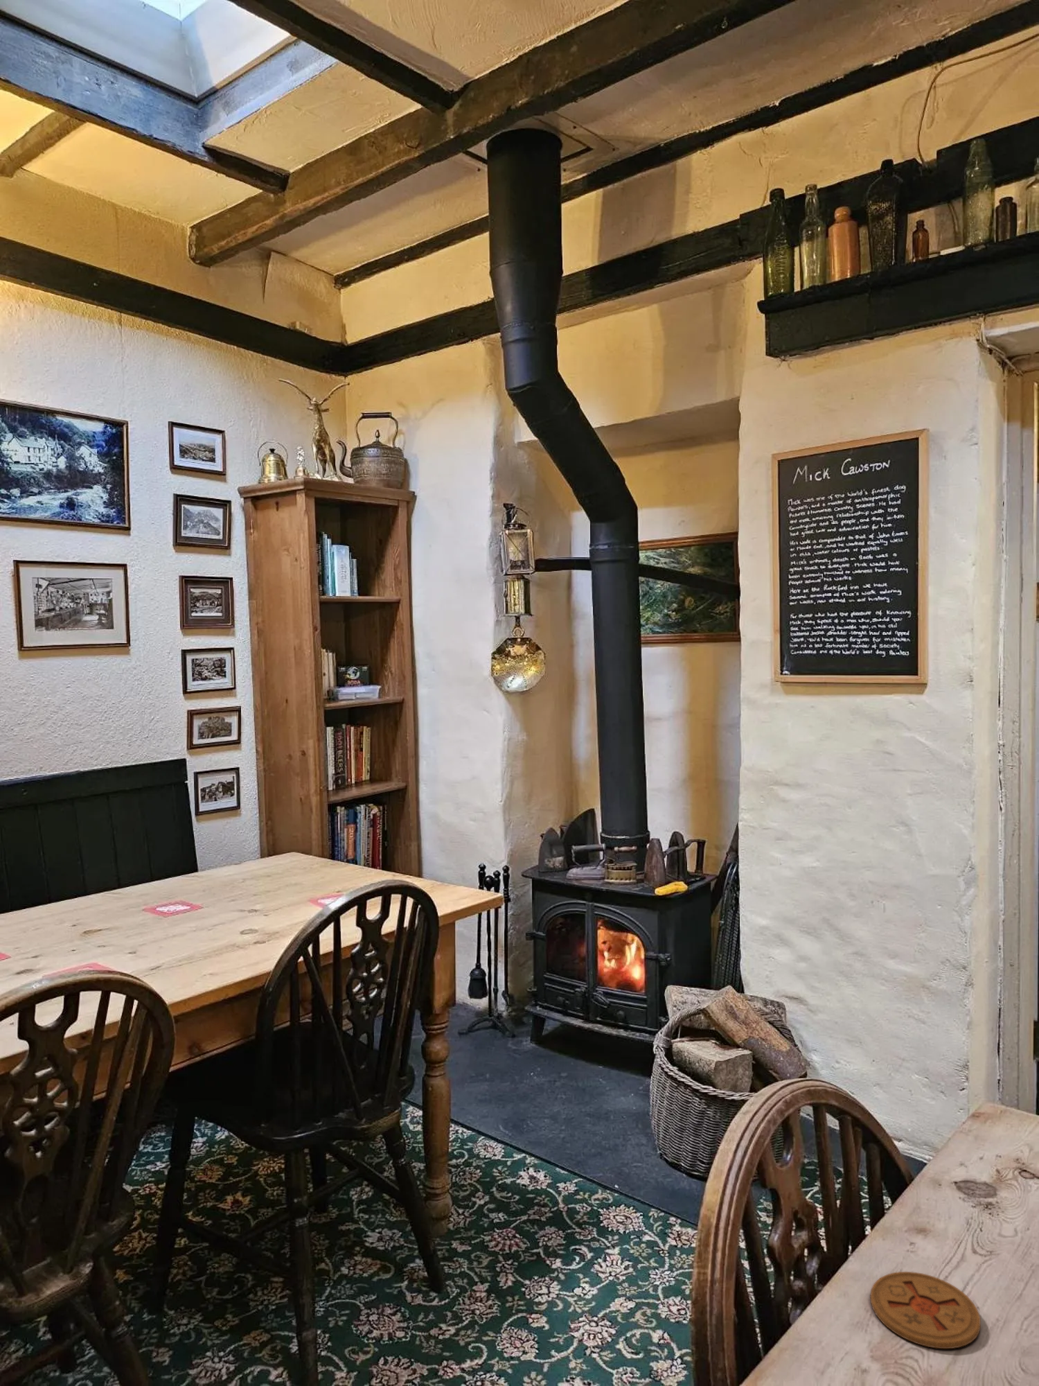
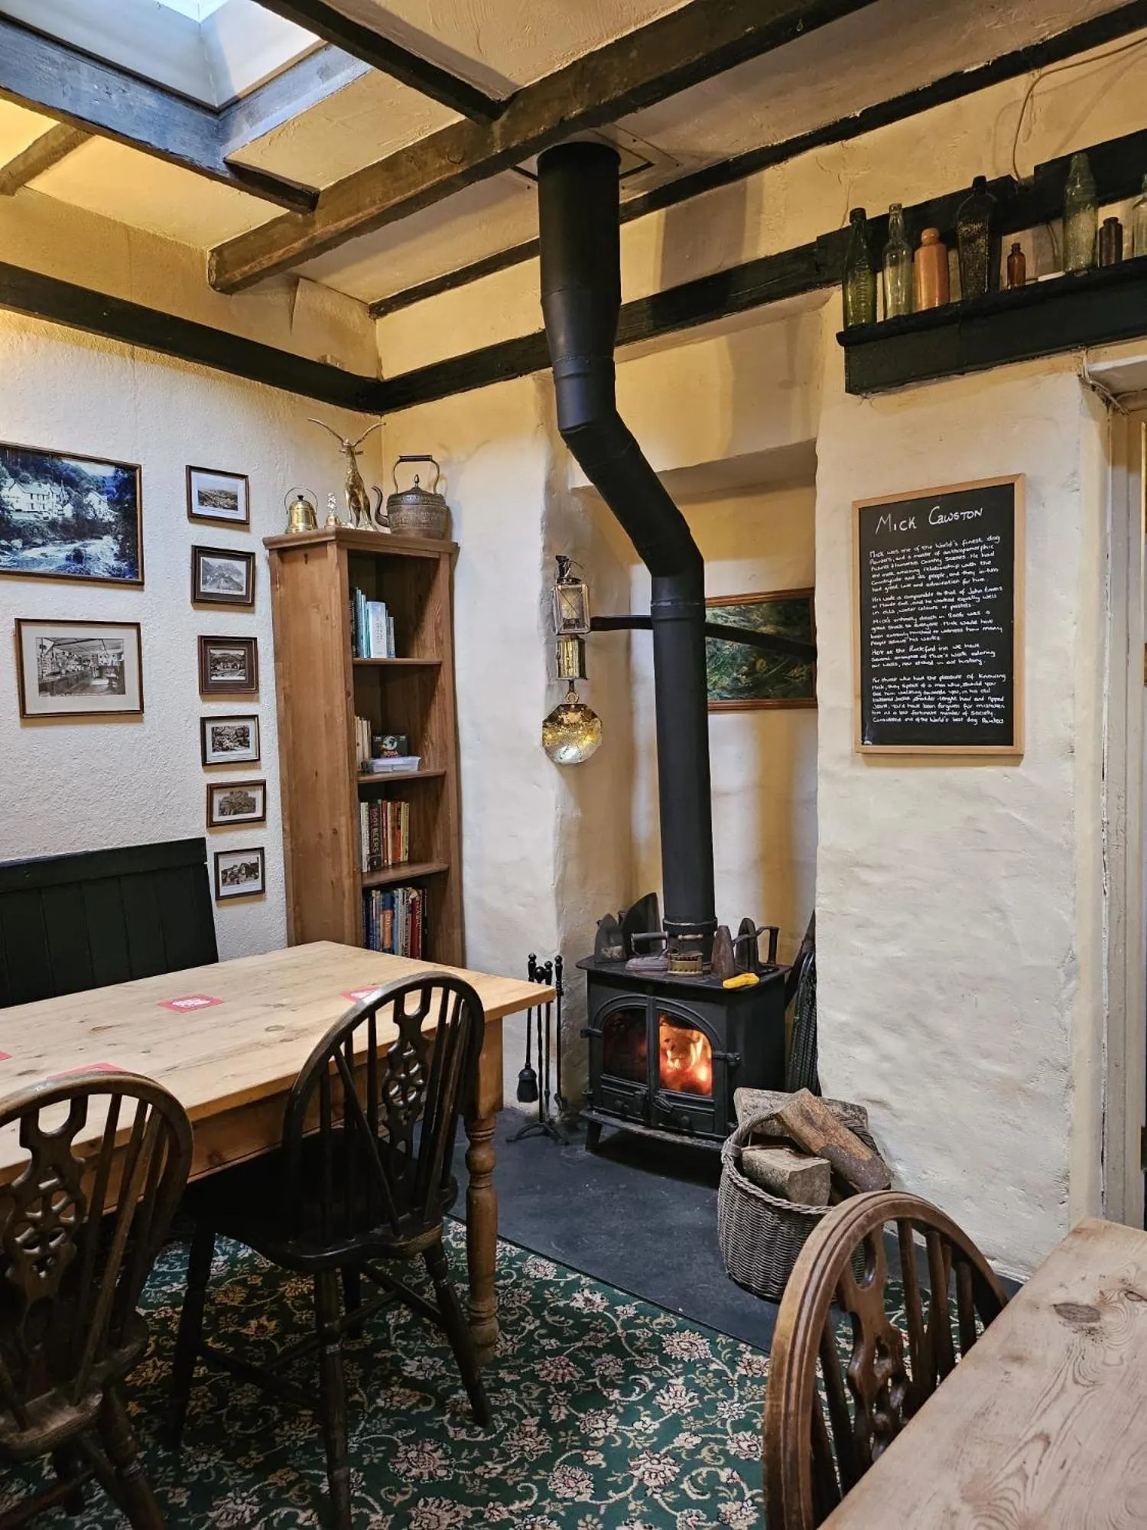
- coaster (924, 1307)
